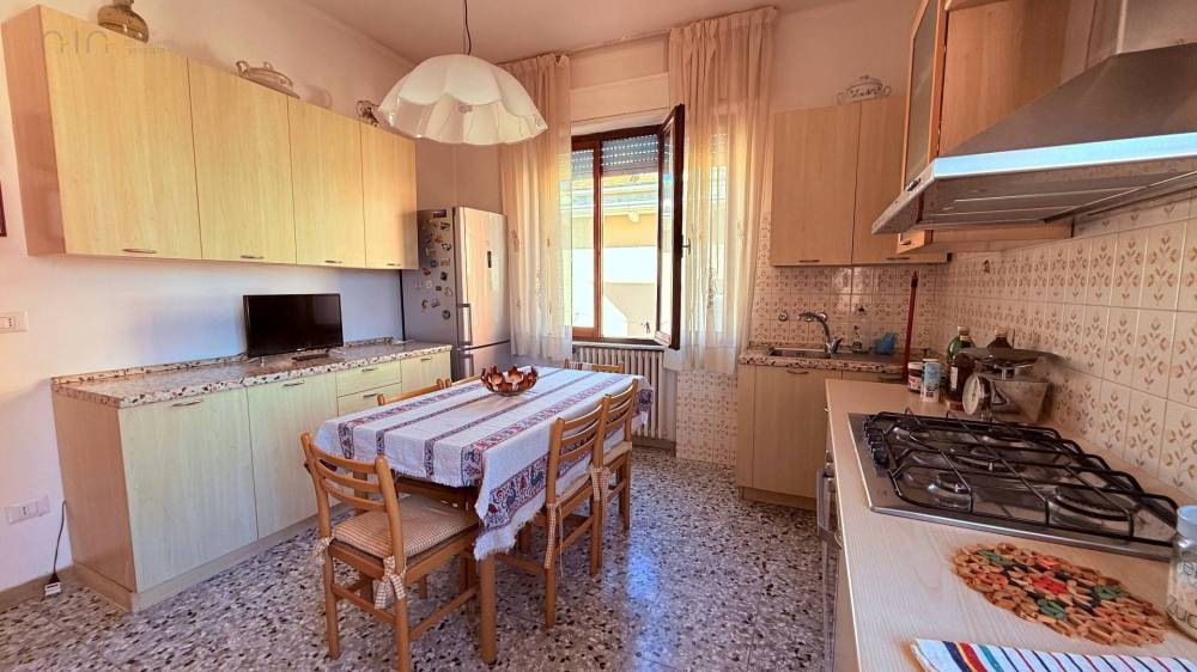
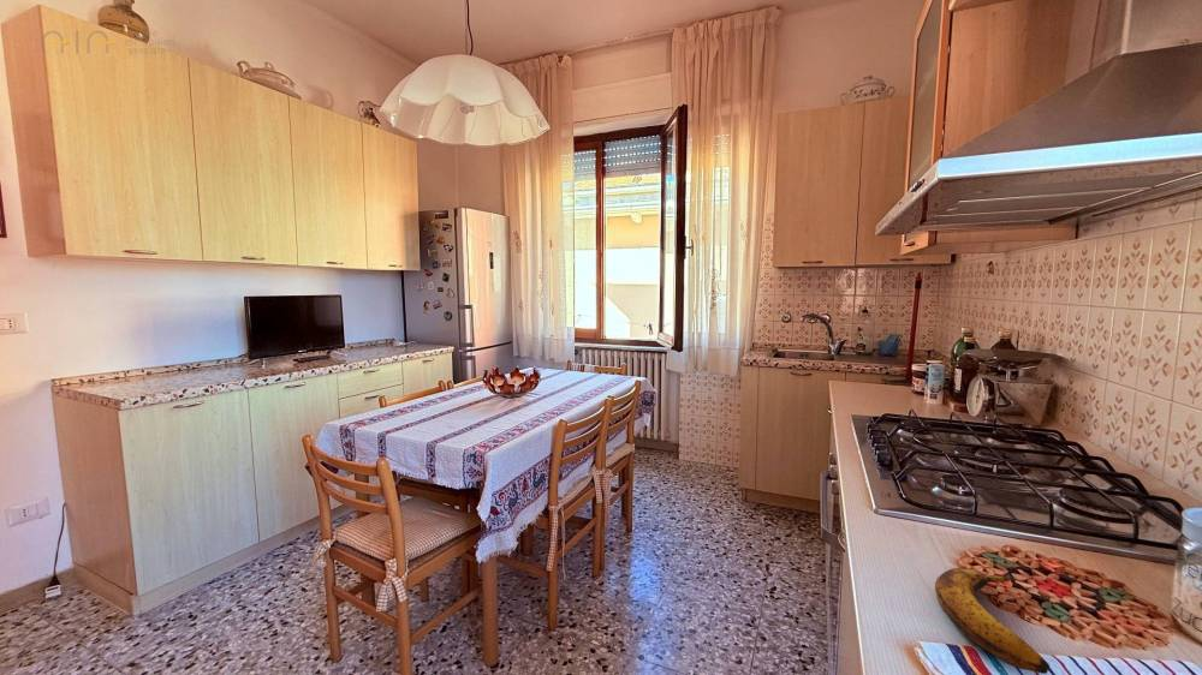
+ banana (987, 611)
